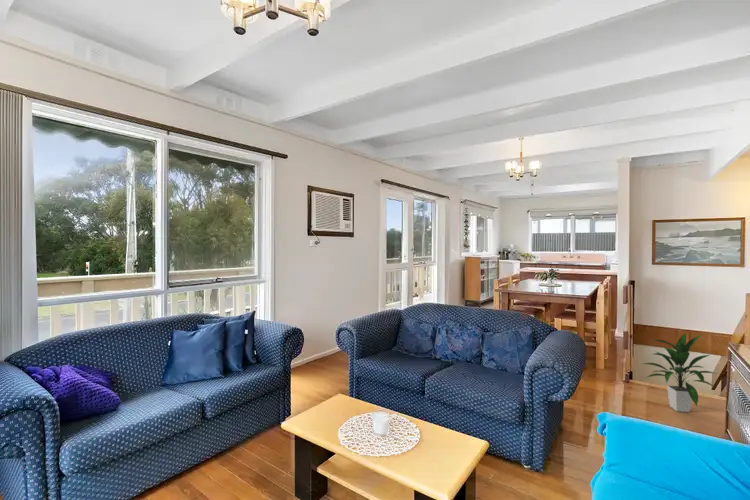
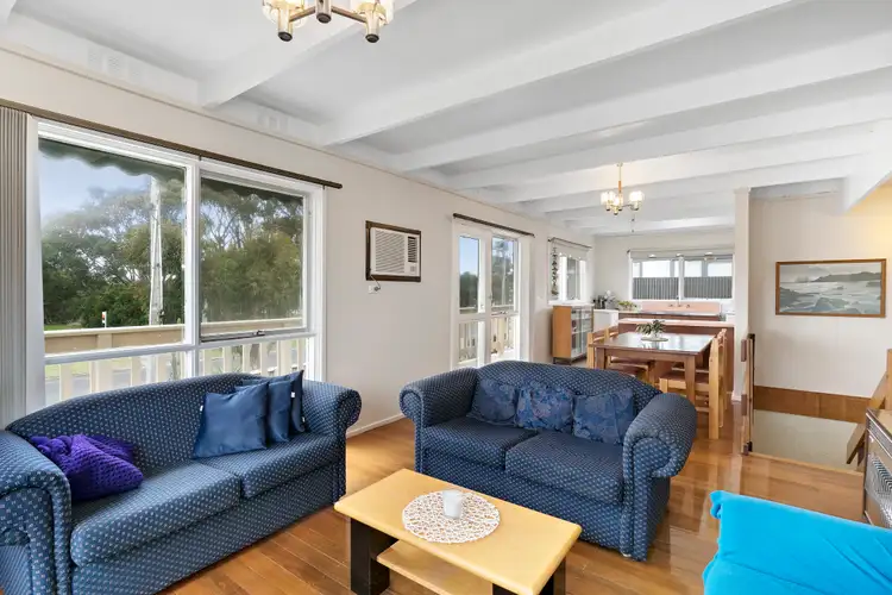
- indoor plant (680, 371)
